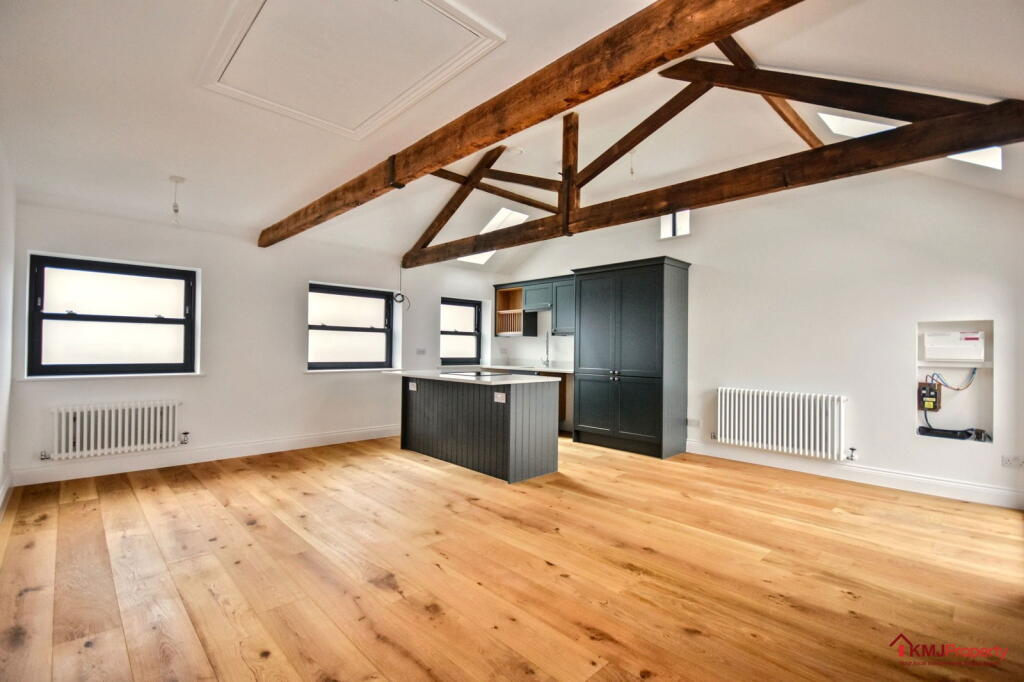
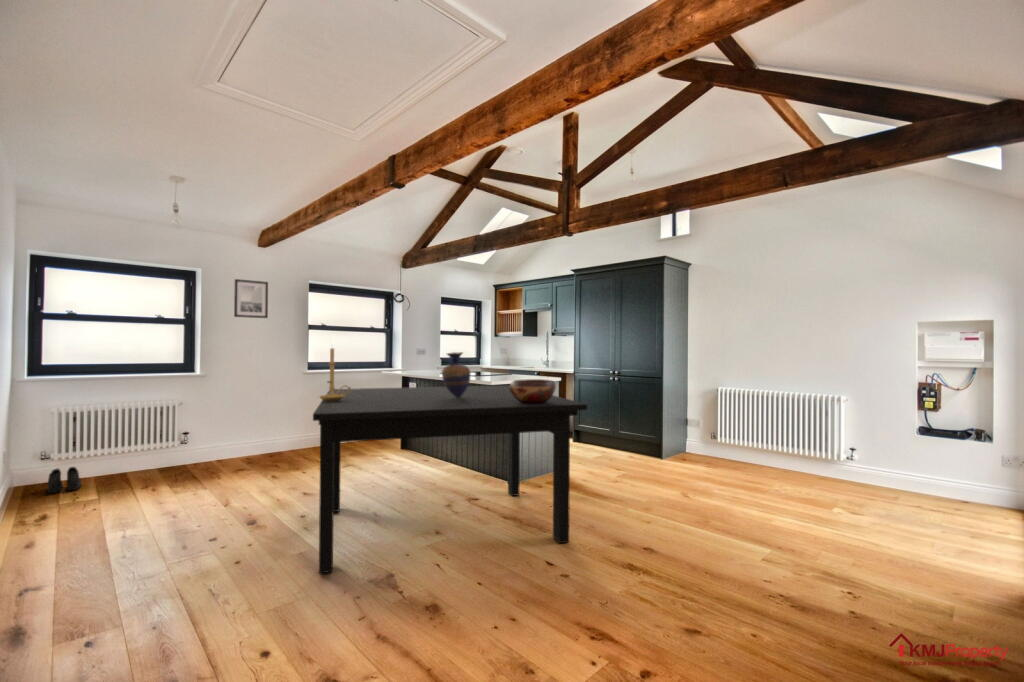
+ vase (456, 374)
+ boots (67, 478)
+ dining table (441, 436)
+ wall art (251, 299)
+ candle holder (332, 371)
+ decorative bowl (532, 391)
